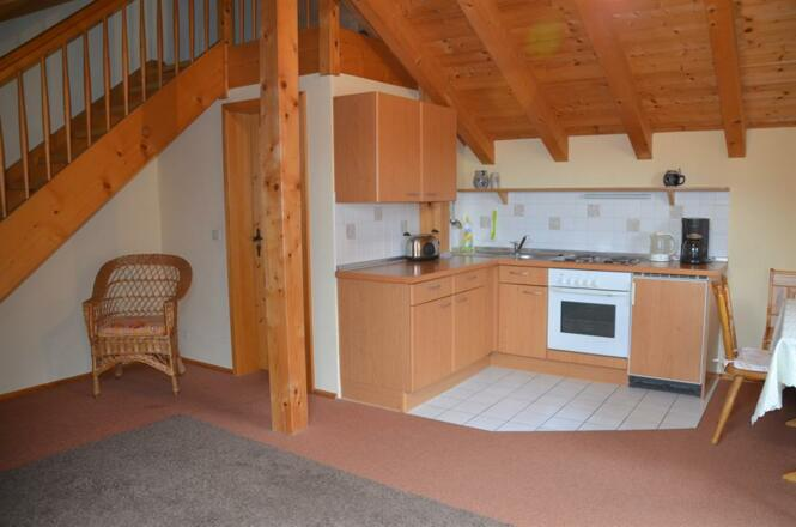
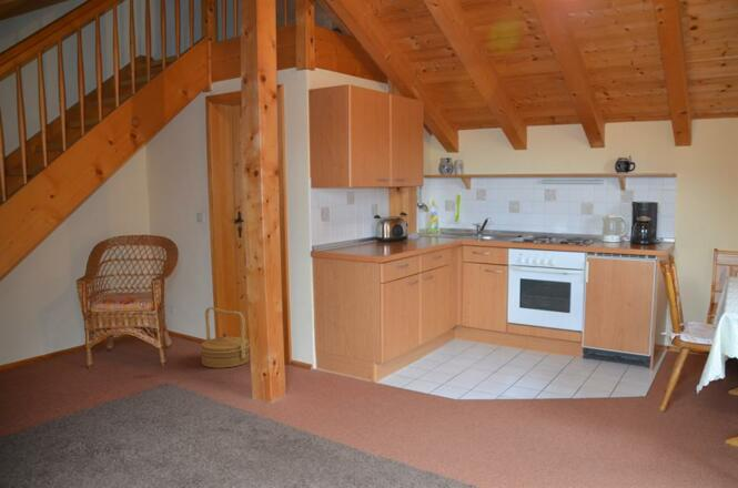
+ woven basket (224, 335)
